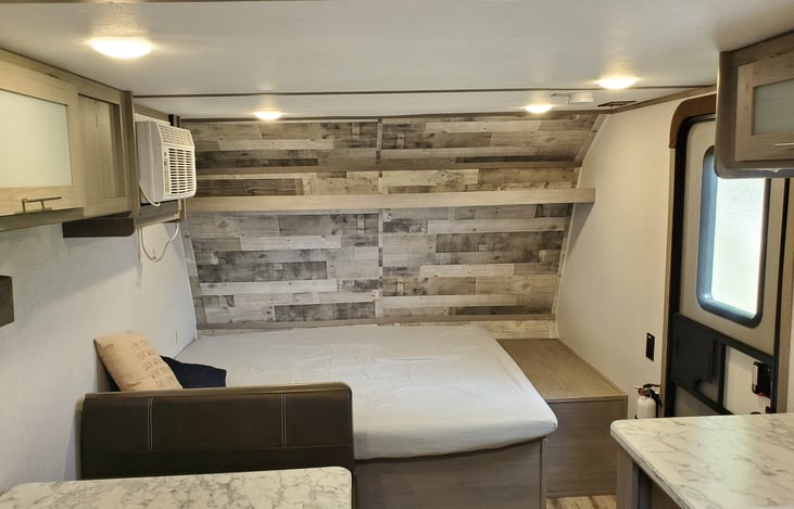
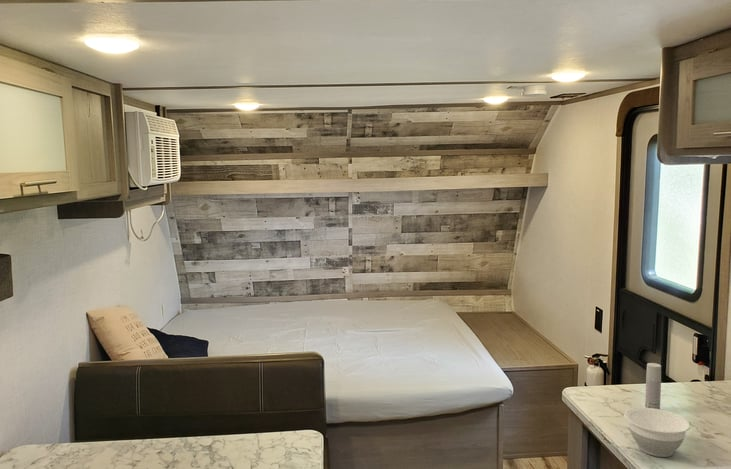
+ bowl (656, 434)
+ bottle (653, 387)
